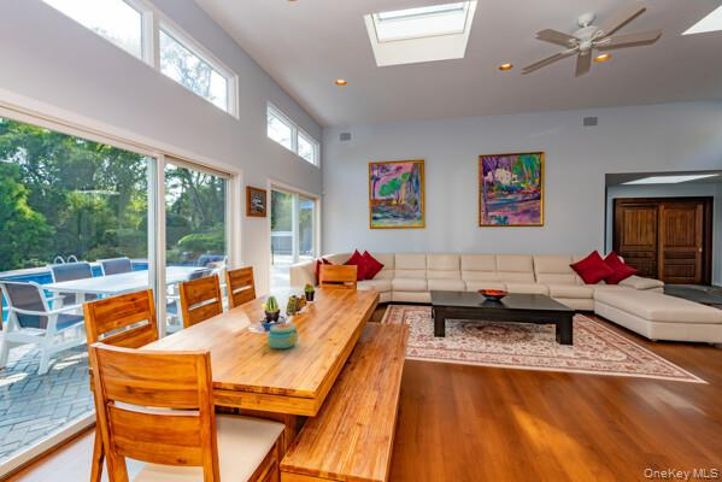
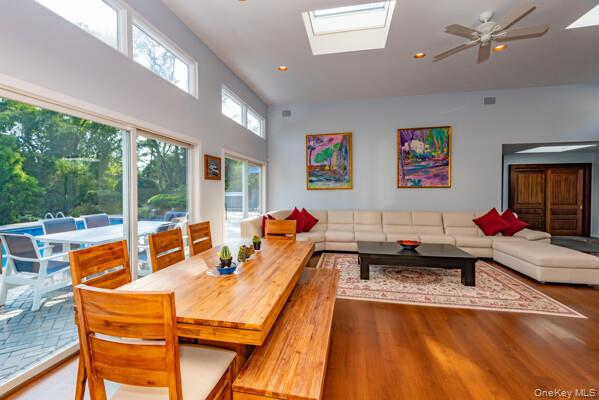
- teapot (283, 333)
